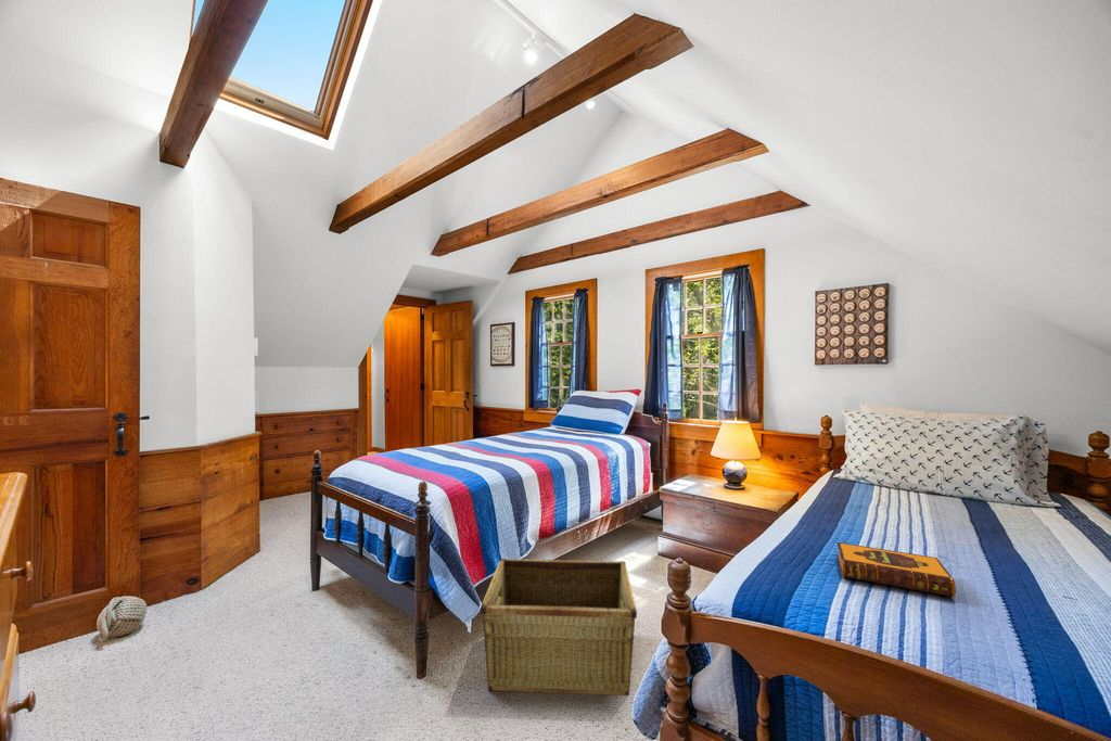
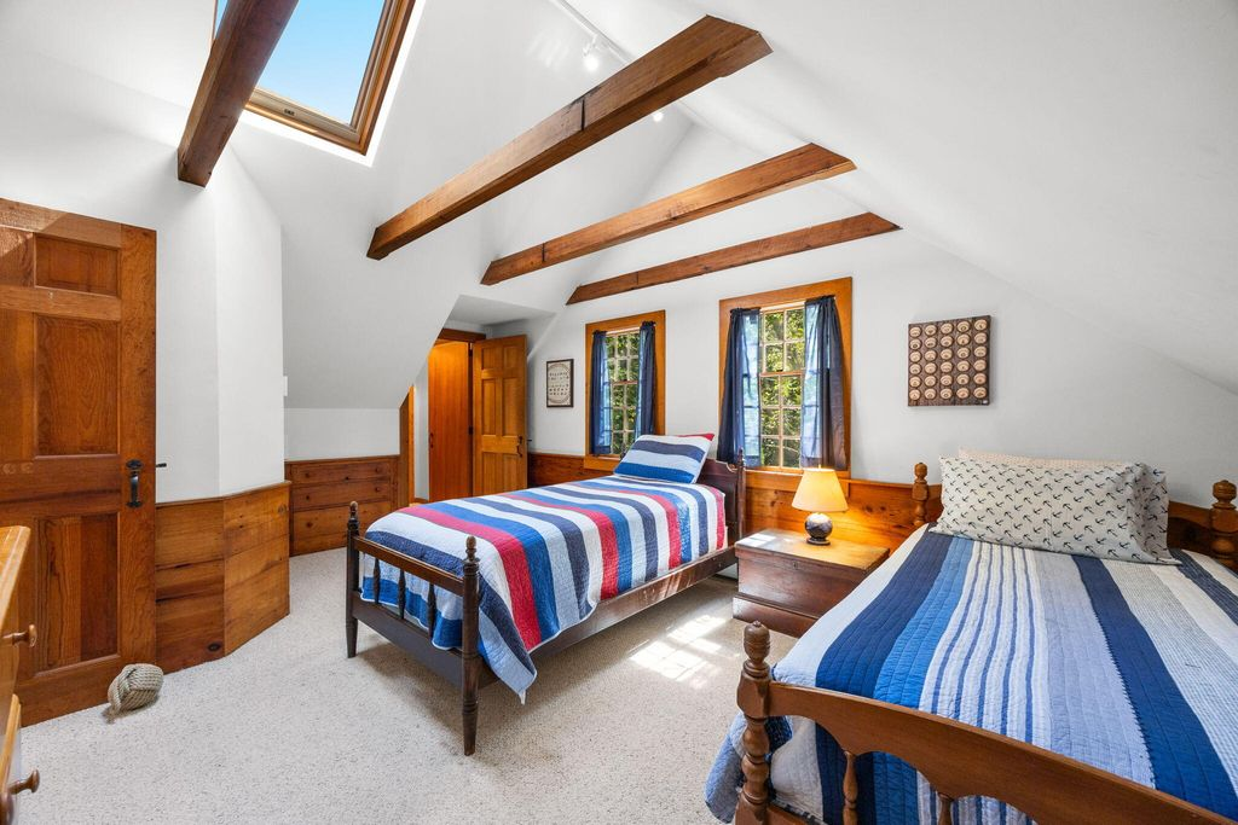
- hardback book (890, 567)
- hamper (560, 619)
